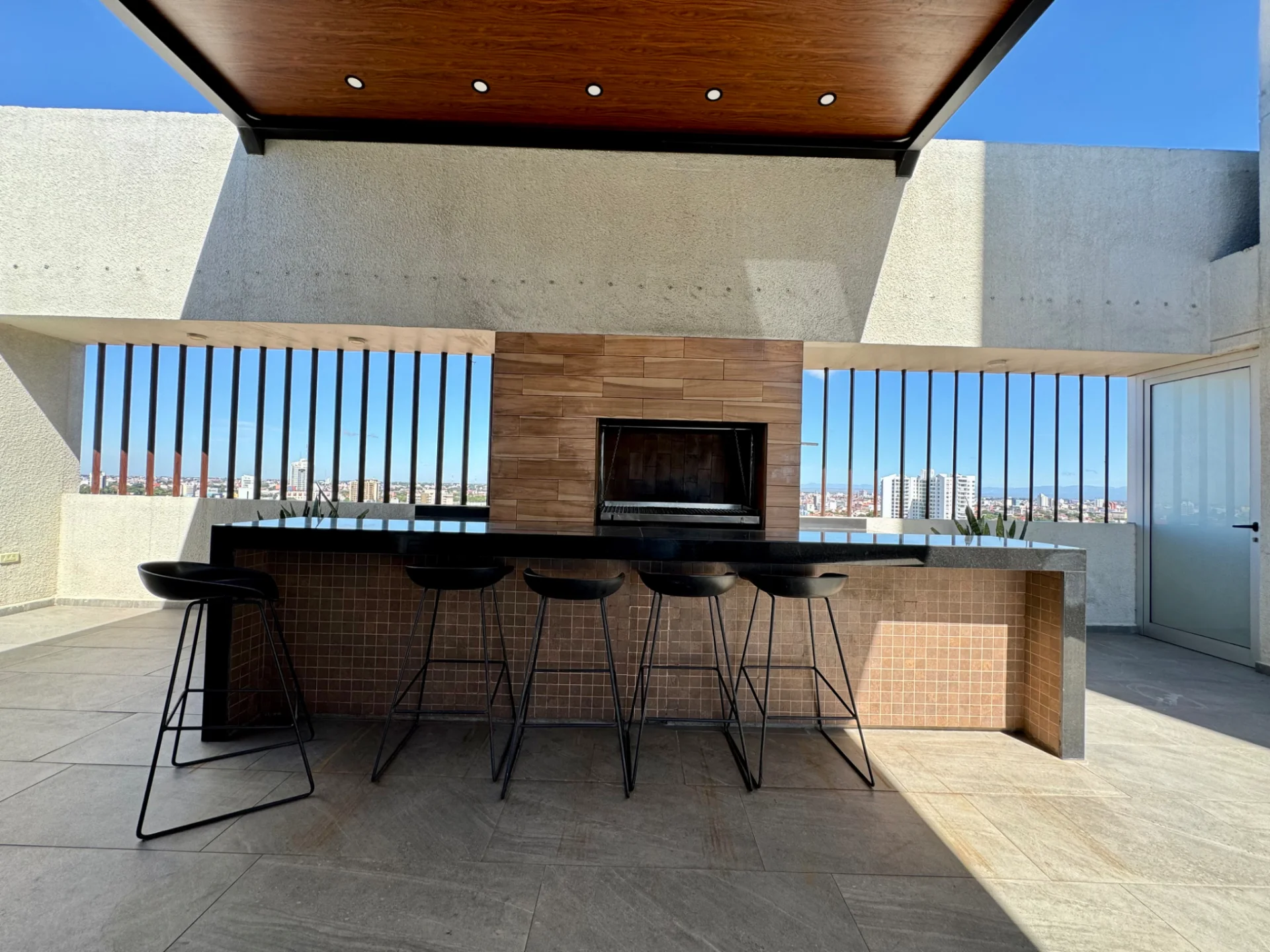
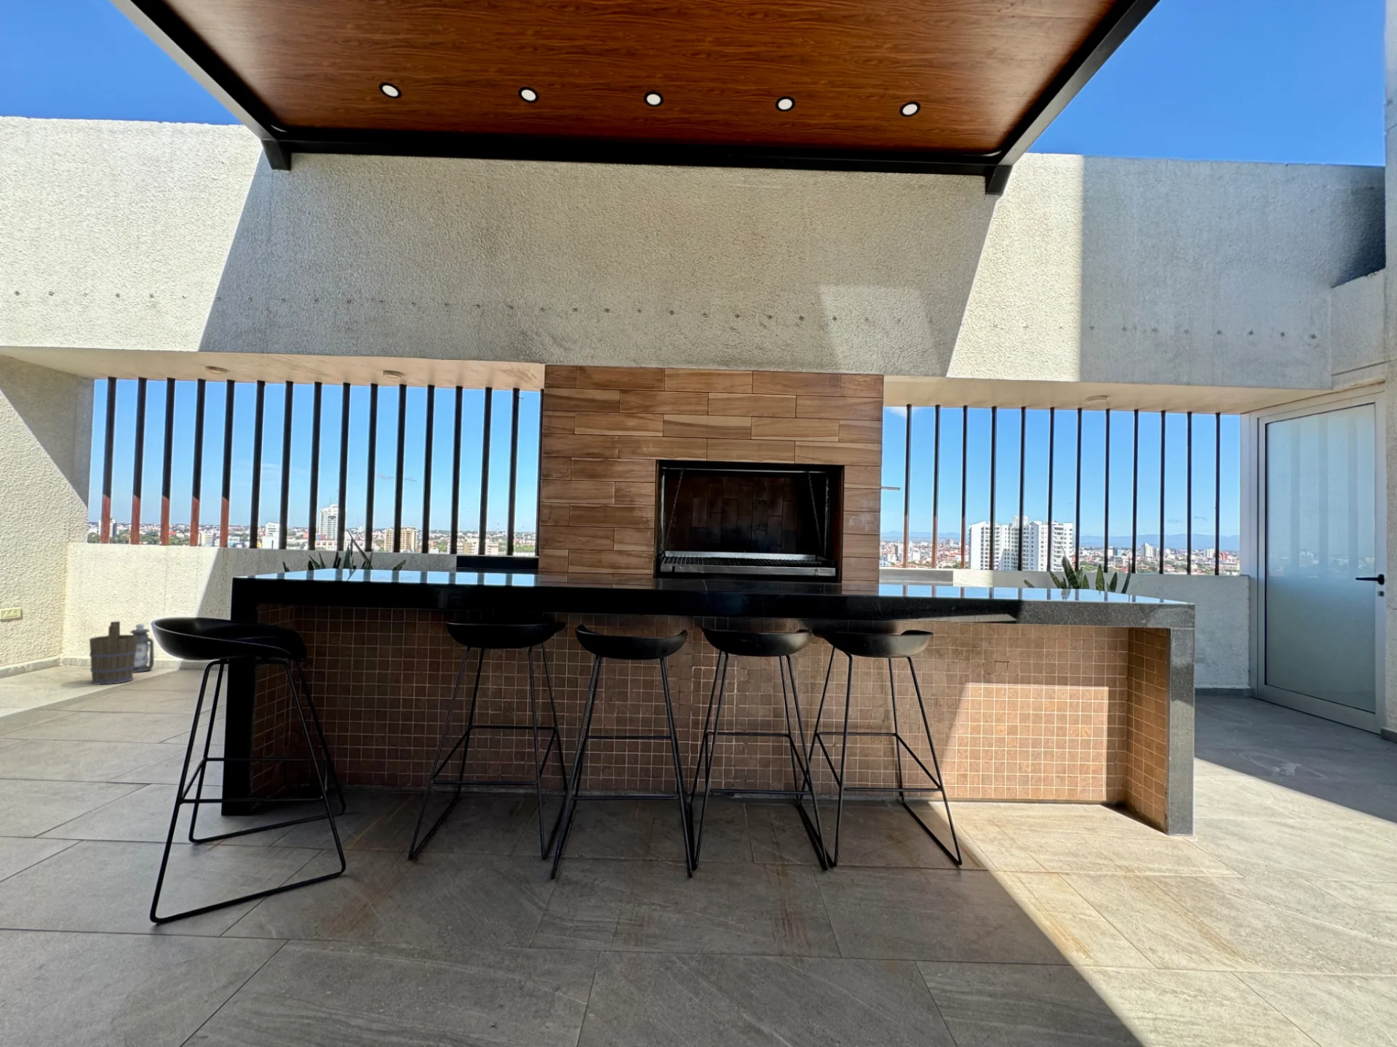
+ bucket (113, 652)
+ lantern (139, 647)
